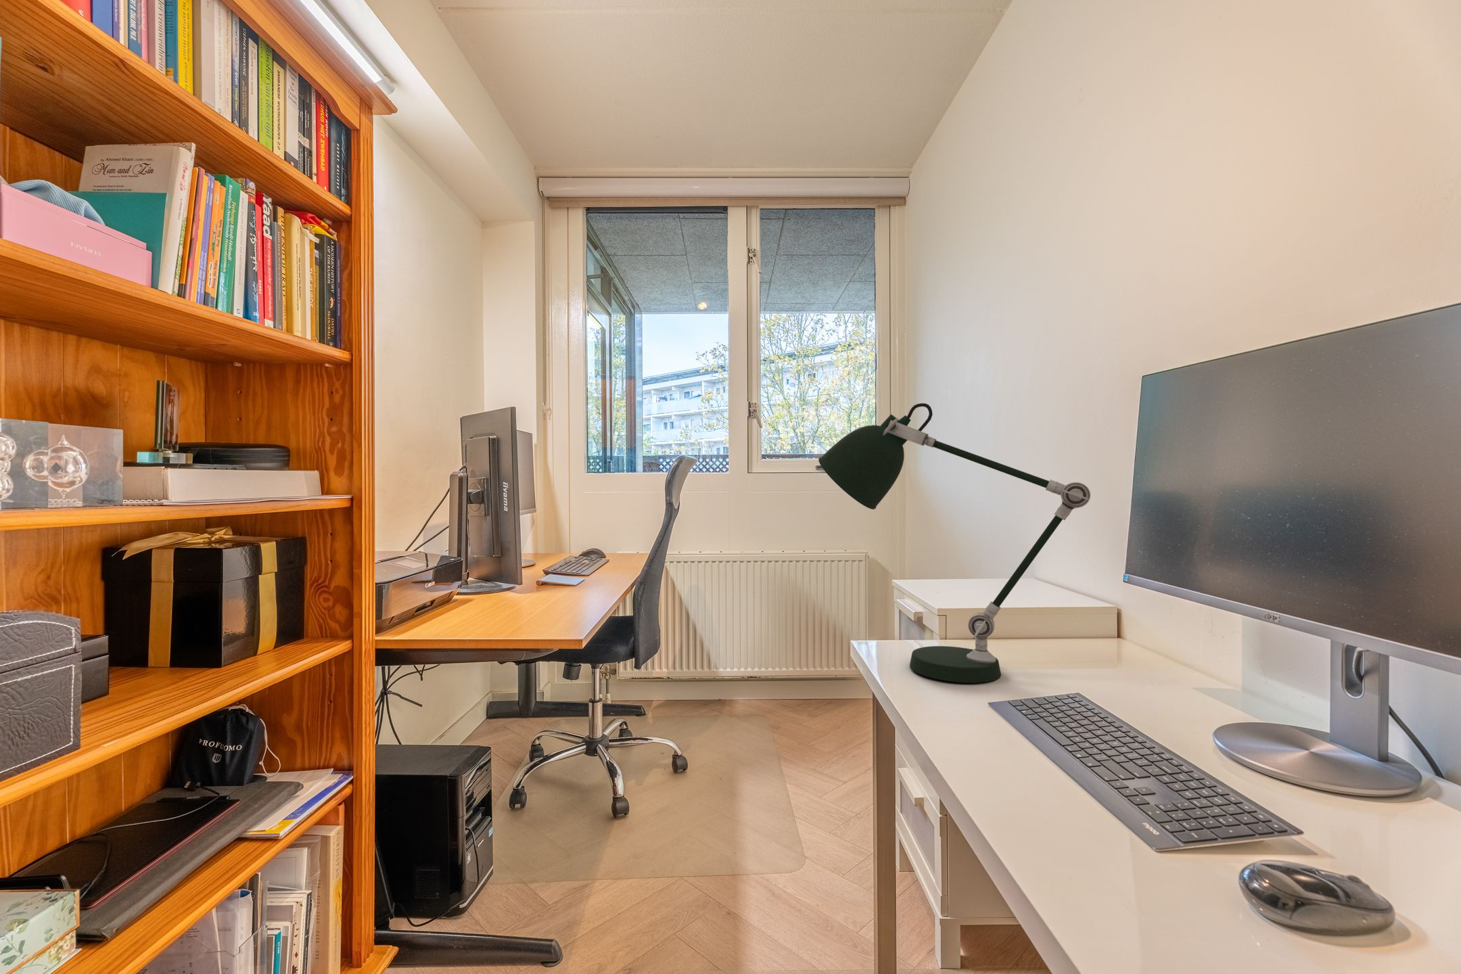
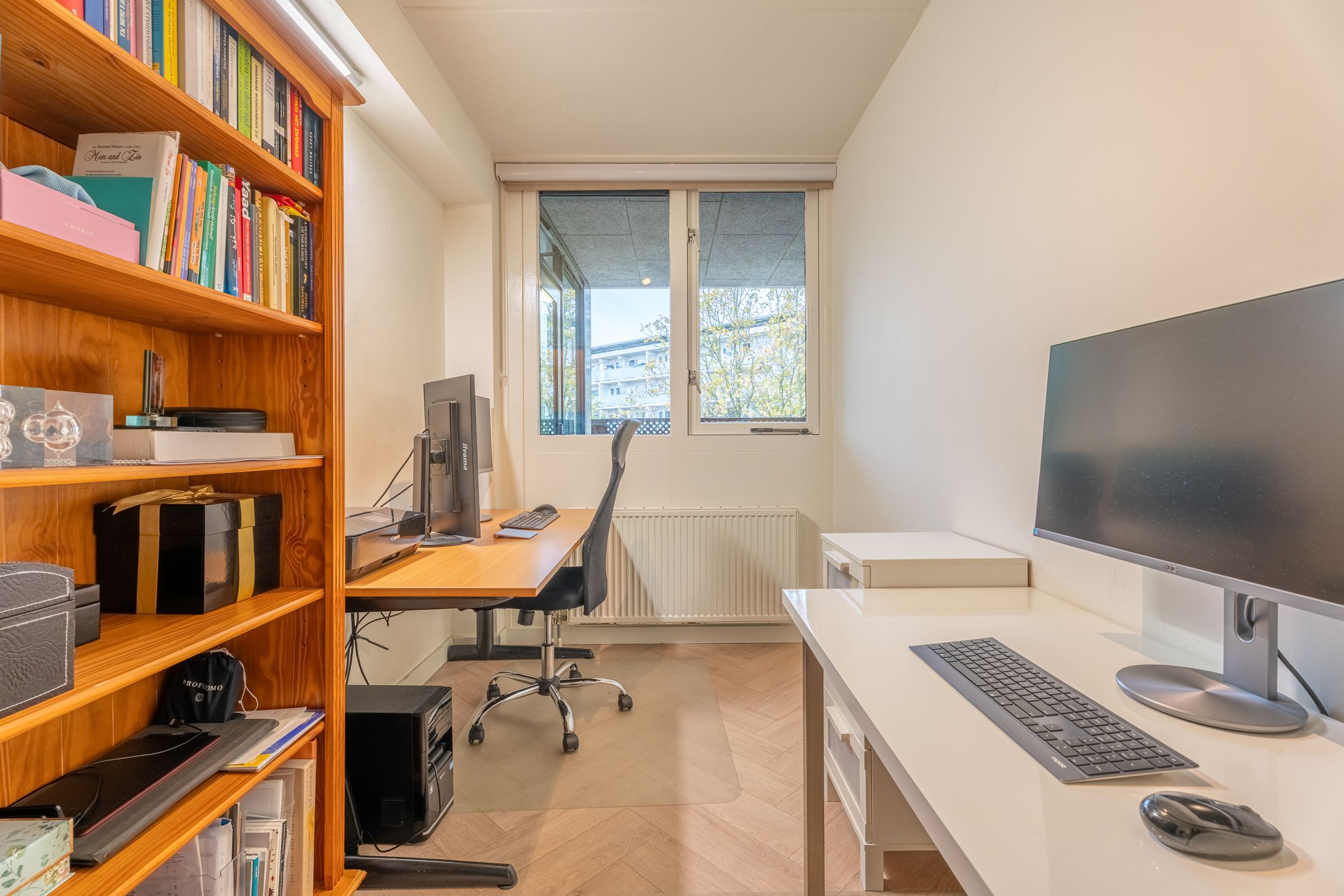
- desk lamp (887, 491)
